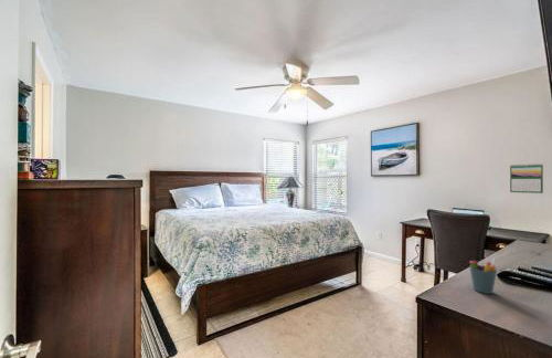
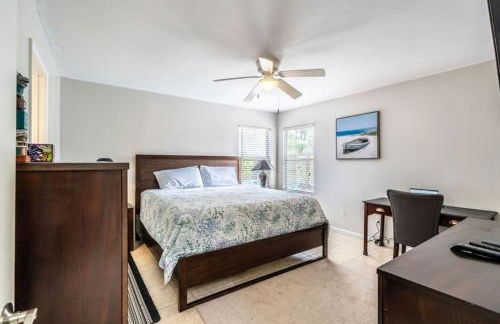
- calendar (526, 178)
- pen holder (482, 273)
